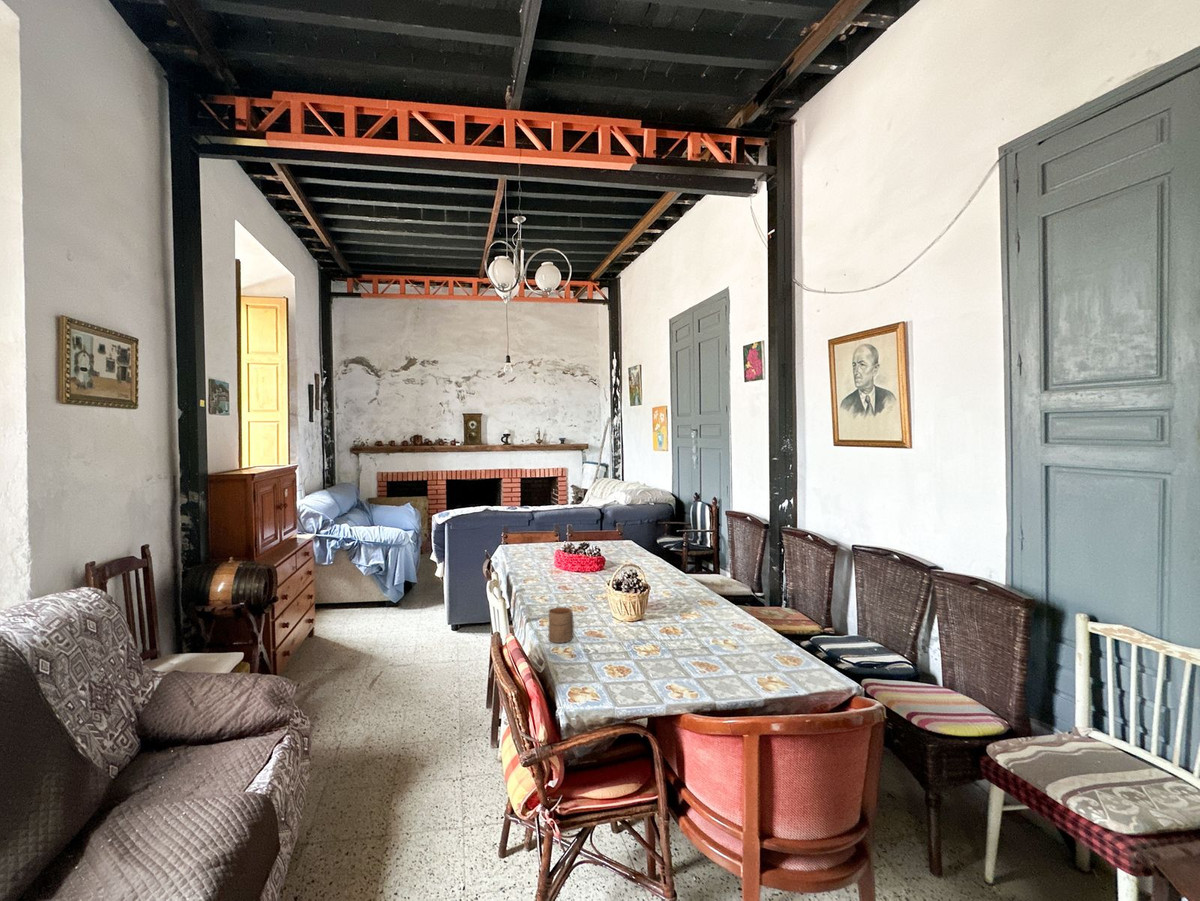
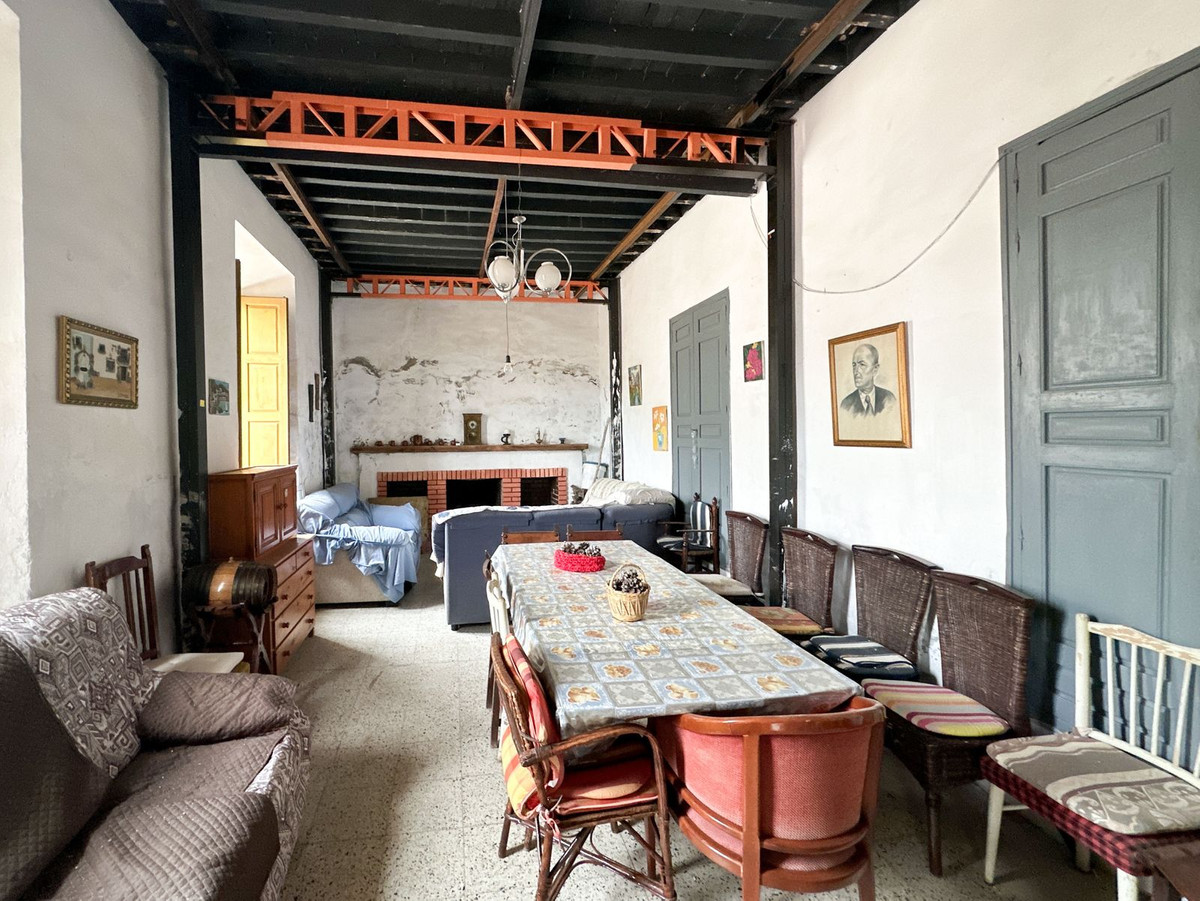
- cup (561, 624)
